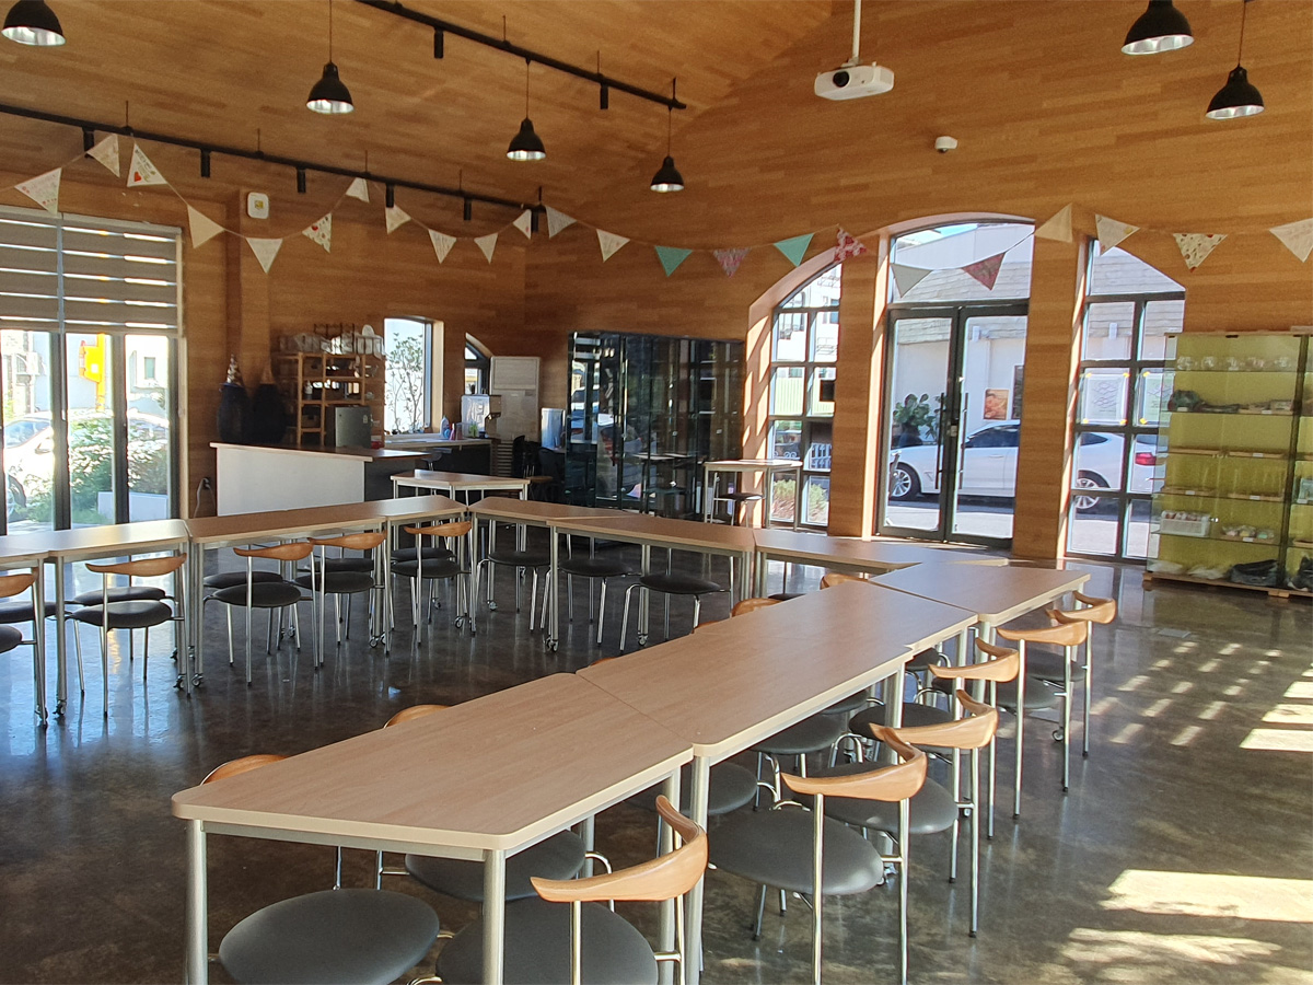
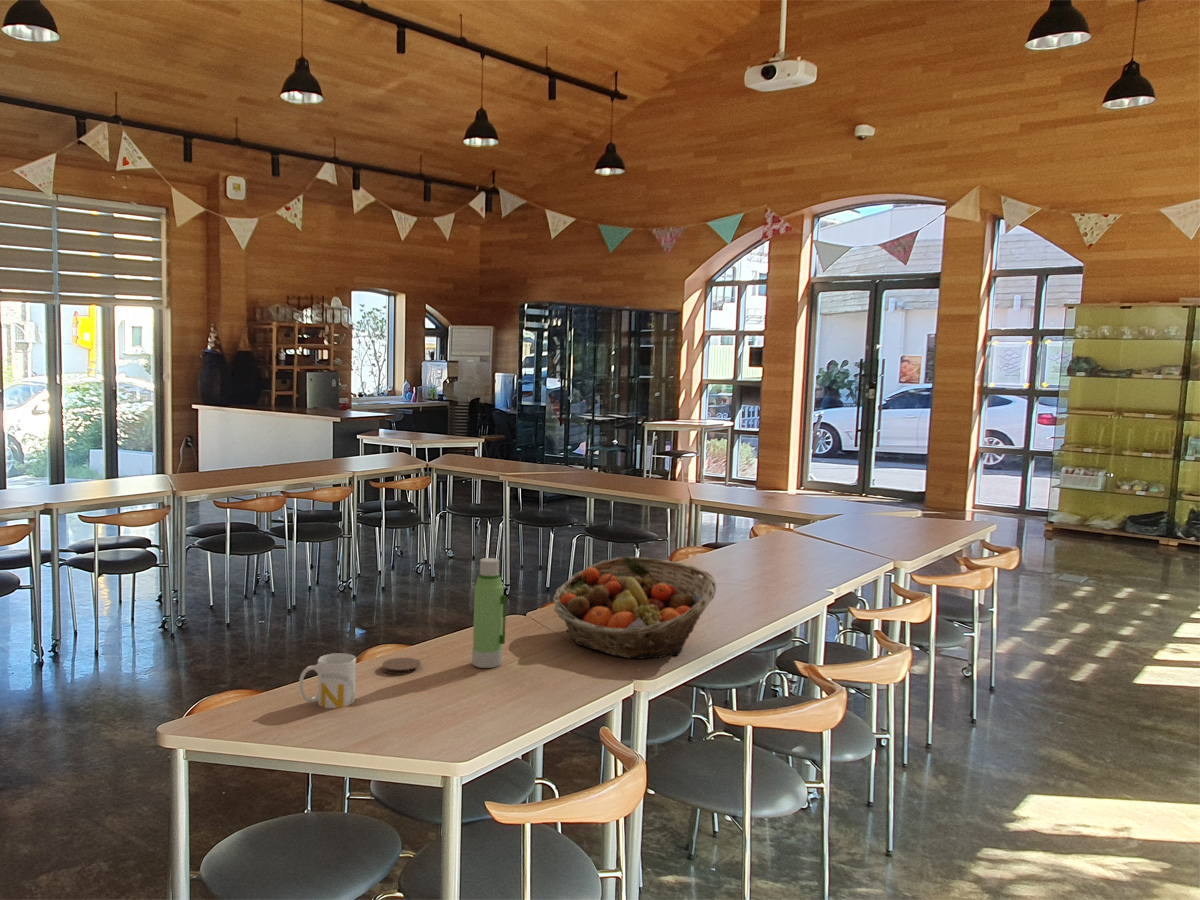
+ mug (330, 682)
+ water bottle (489, 612)
+ fruit basket (632, 605)
+ coaster (401, 666)
